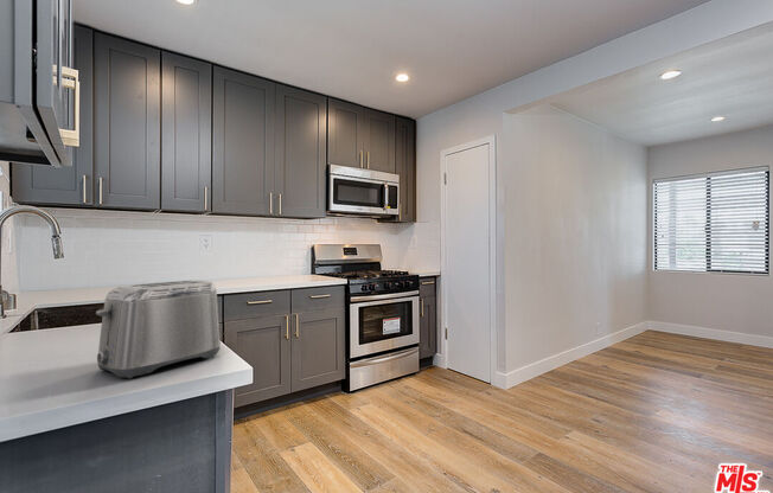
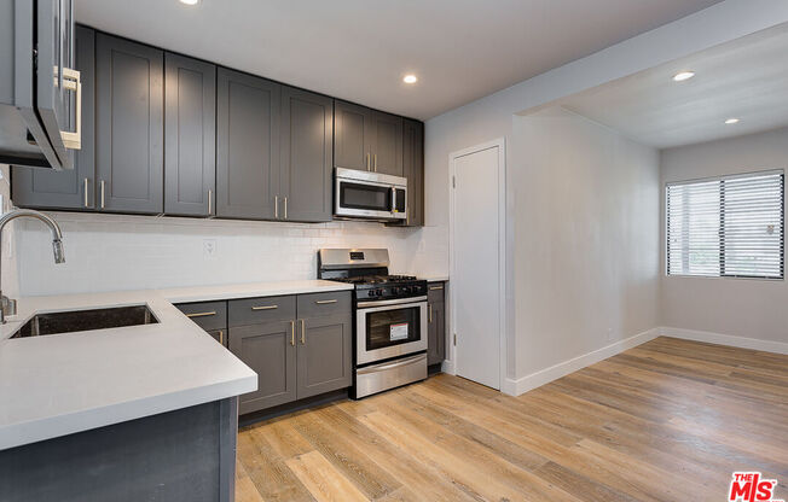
- toaster (168, 321)
